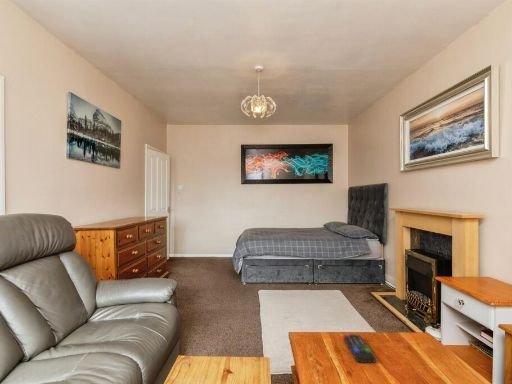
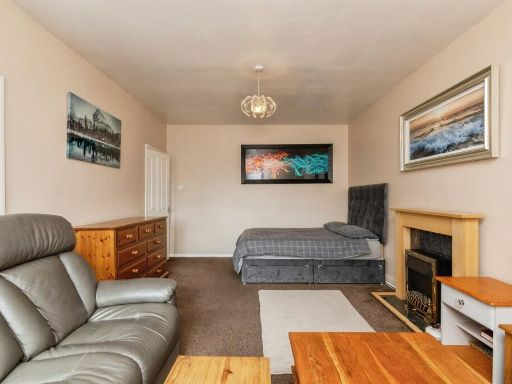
- remote control (358, 347)
